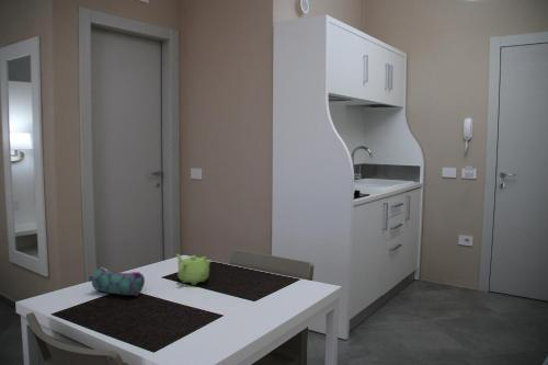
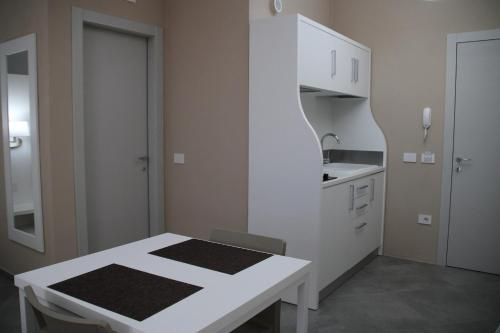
- teapot (193, 269)
- pencil case (117, 281)
